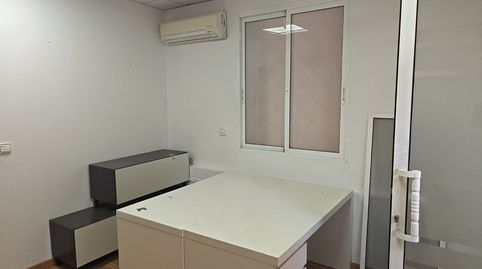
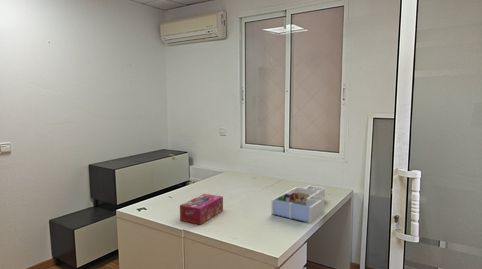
+ desk organizer (305, 201)
+ tissue box (202, 208)
